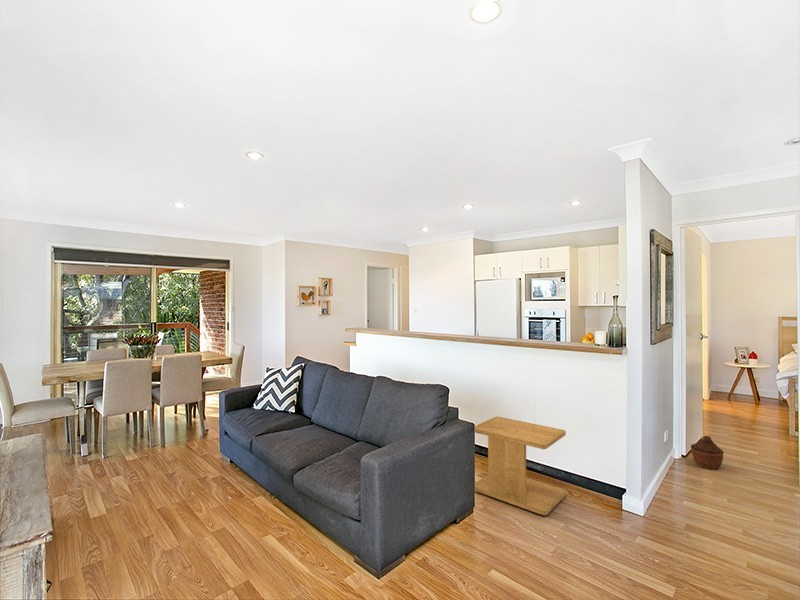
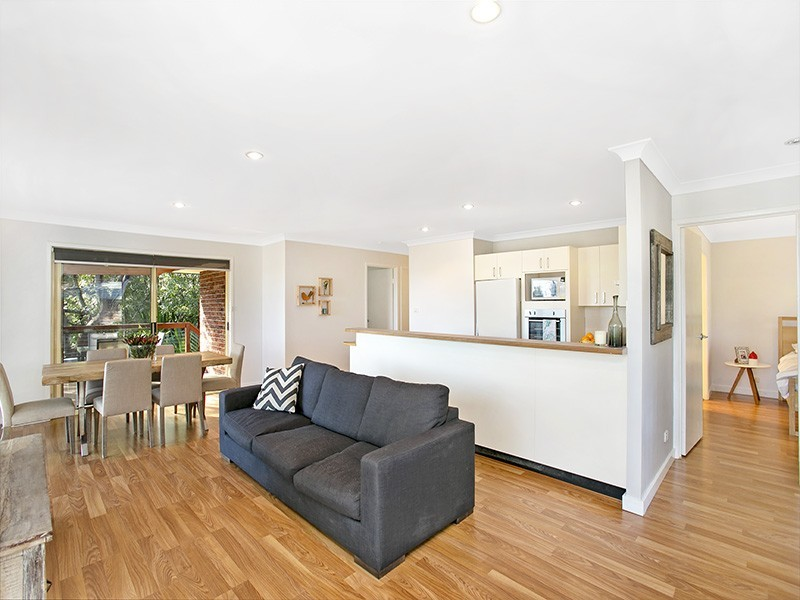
- woven basket (706, 450)
- side table (518, 461)
